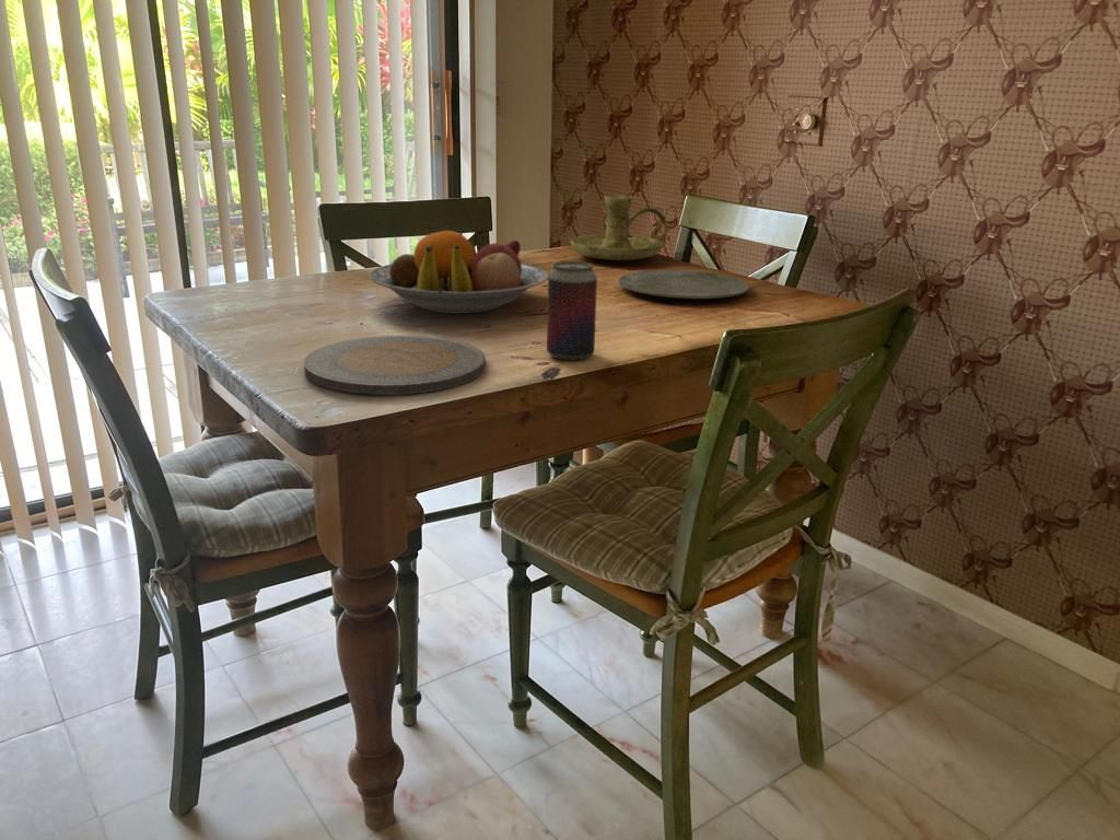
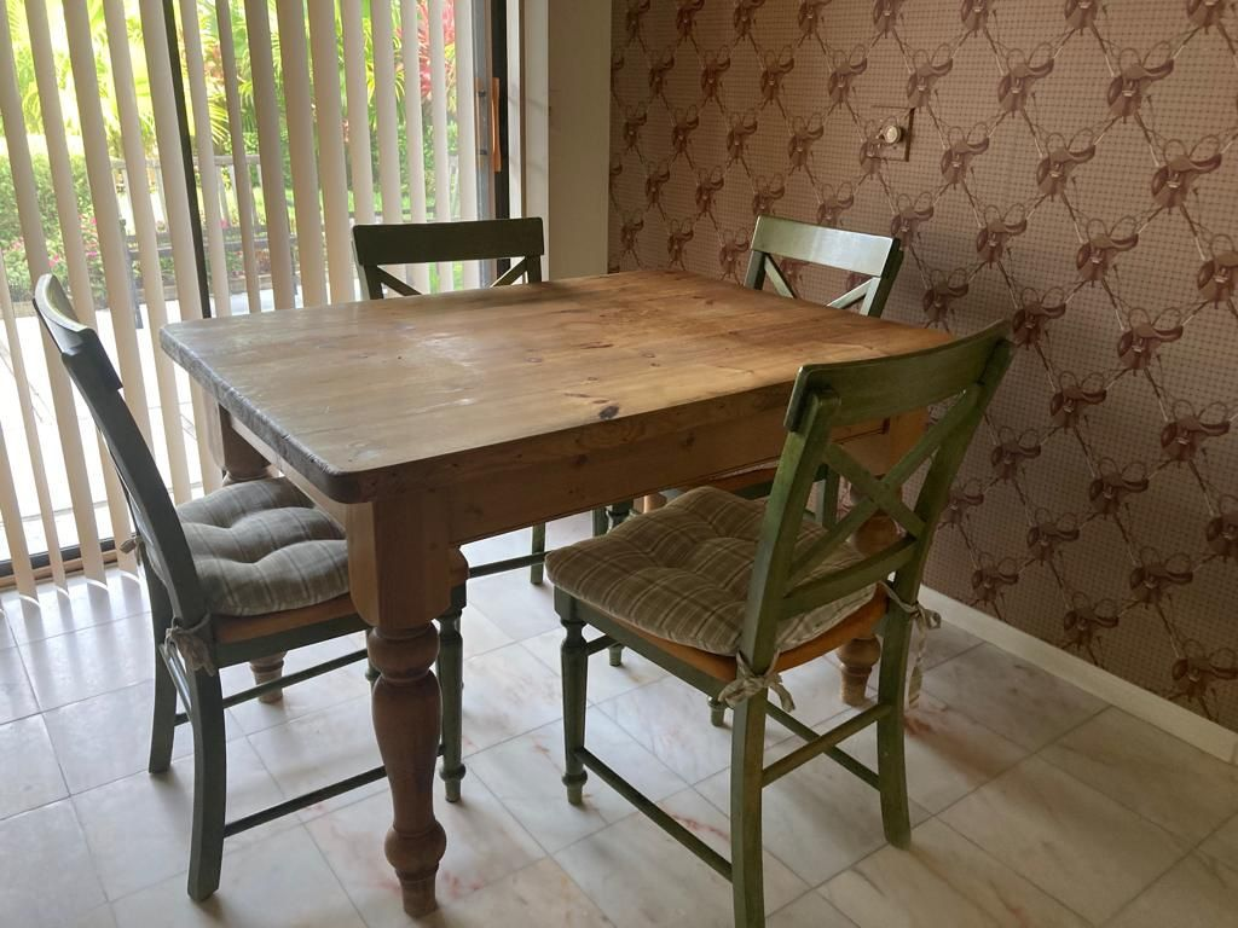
- beverage can (571, 310)
- plate (396, 362)
- candle holder (625, 226)
- fruit bowl (458, 266)
- plate (682, 285)
